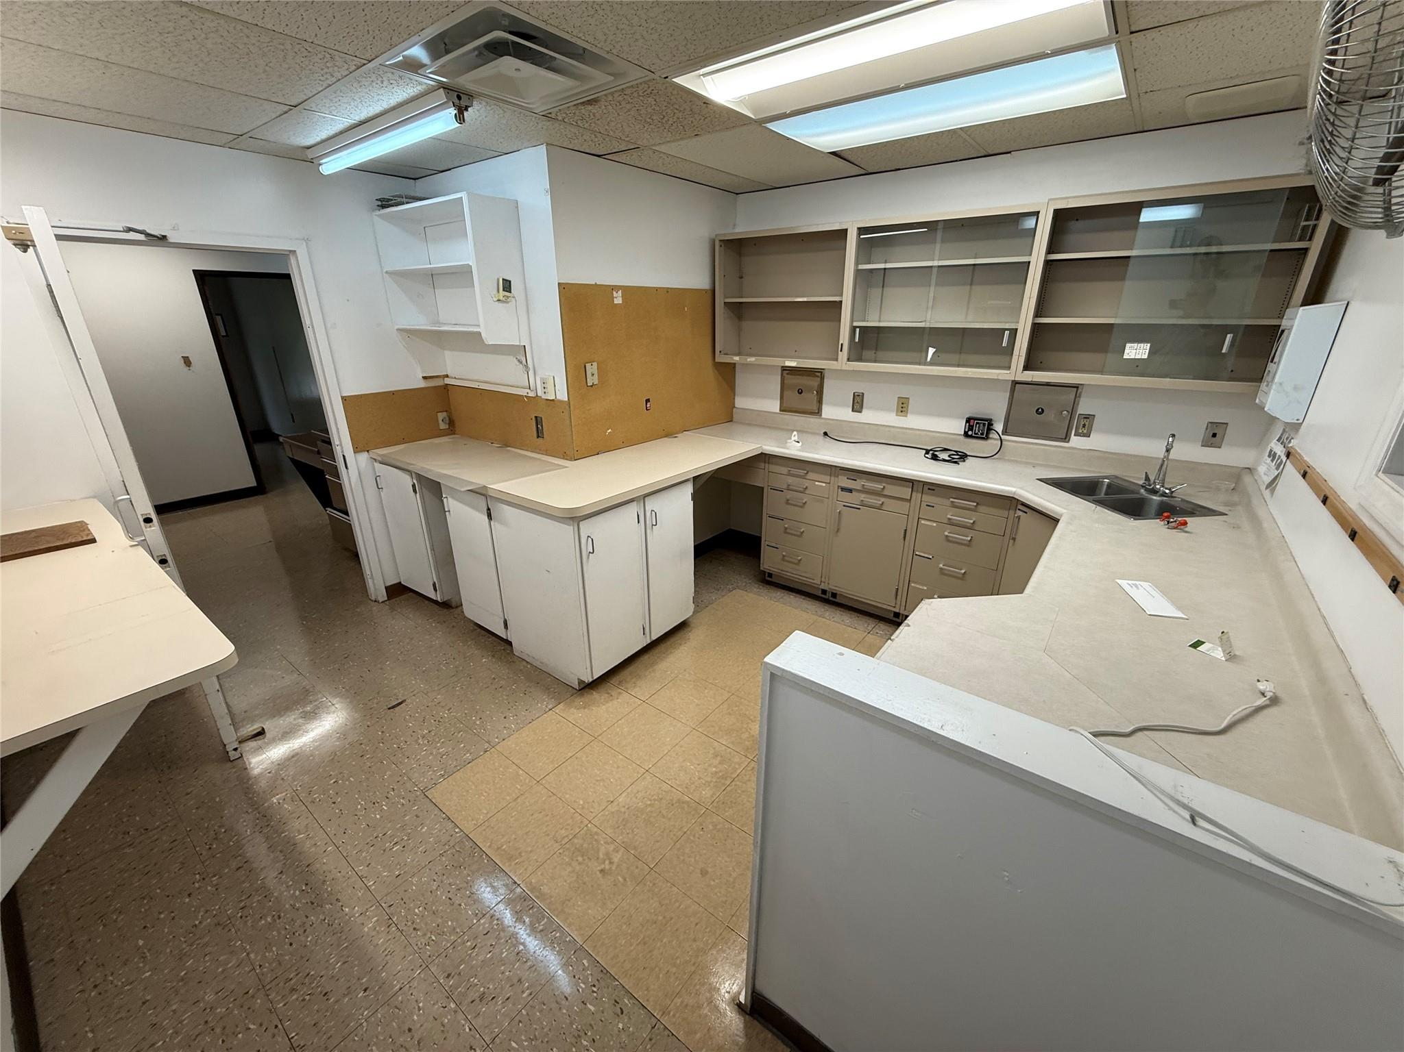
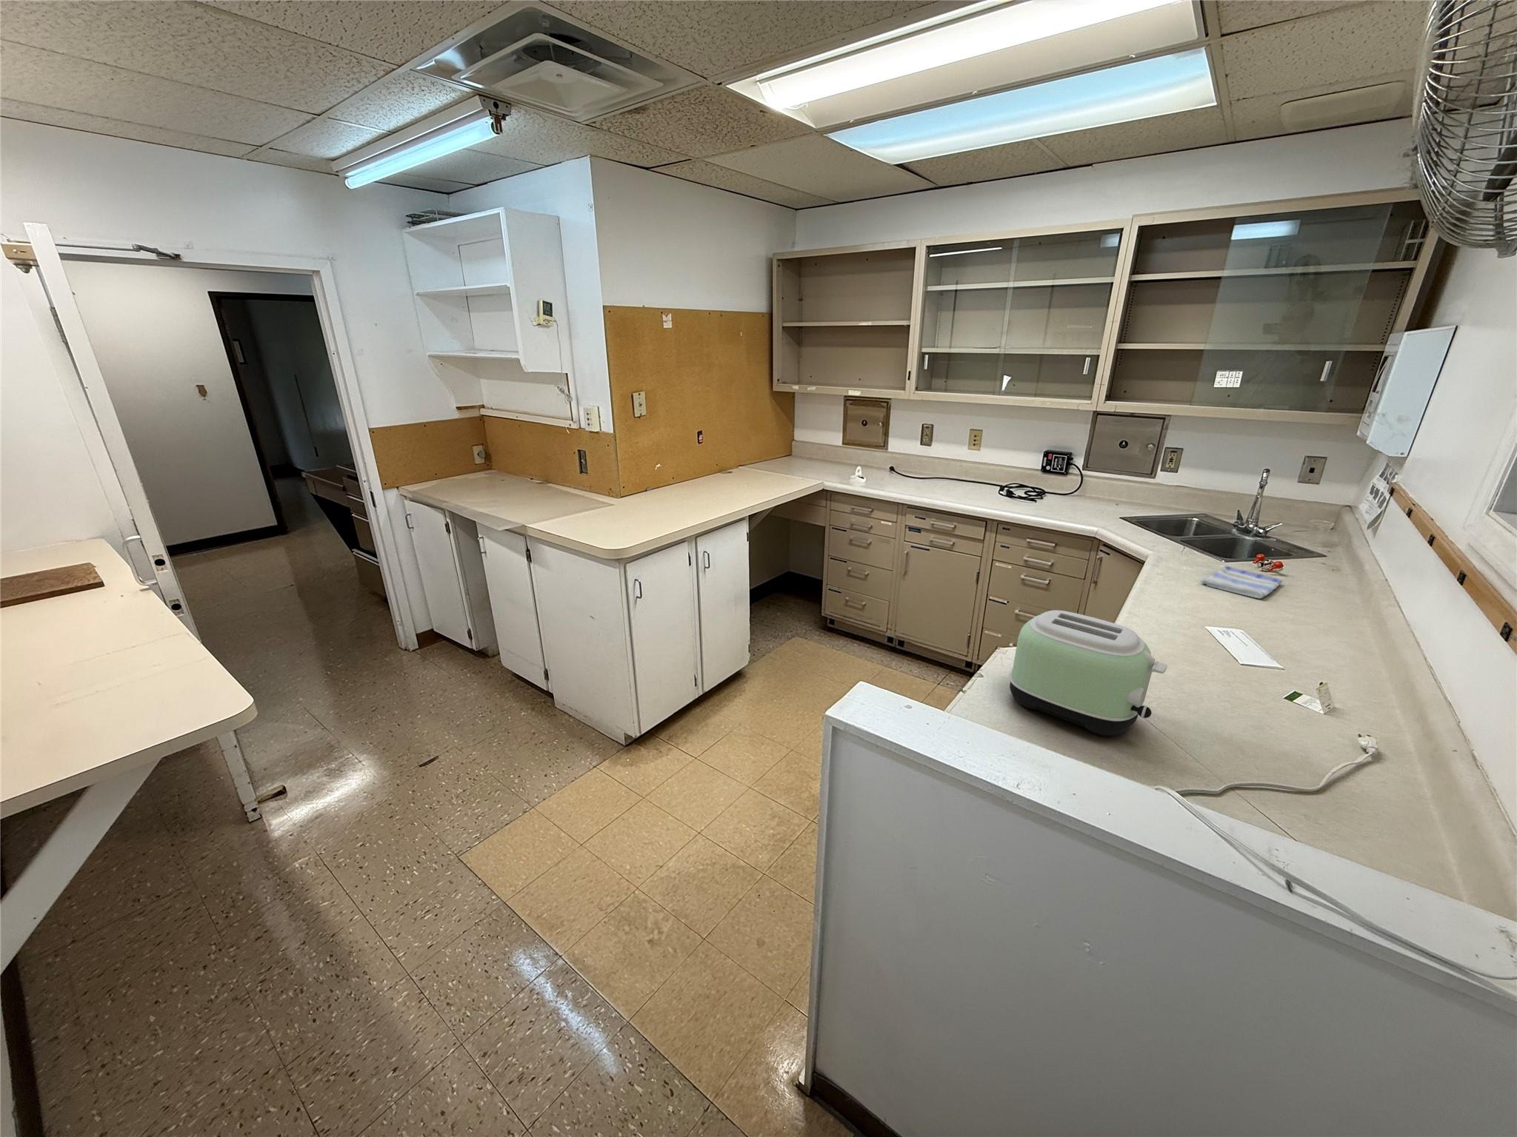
+ dish towel (1242, 580)
+ toaster (1083, 669)
